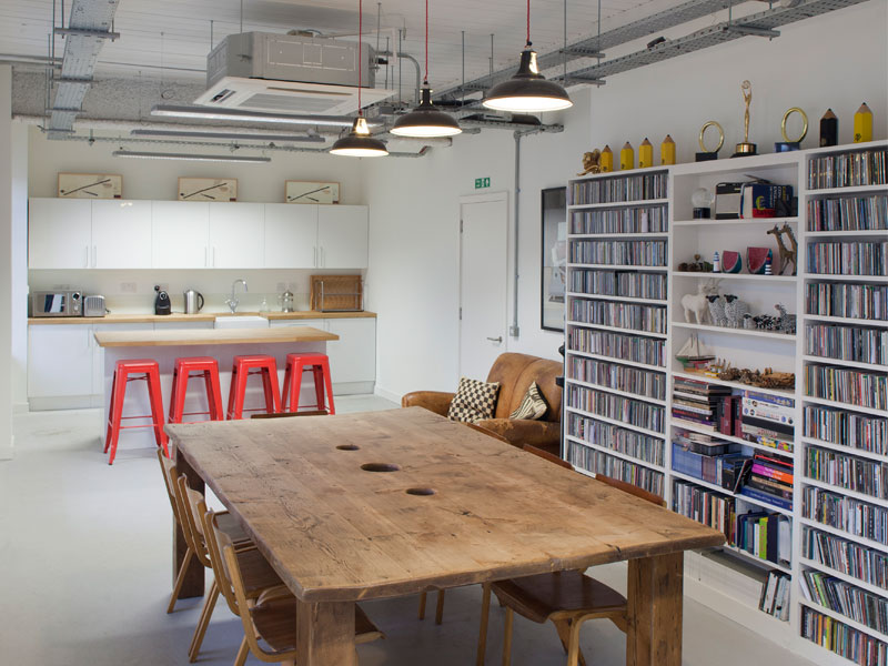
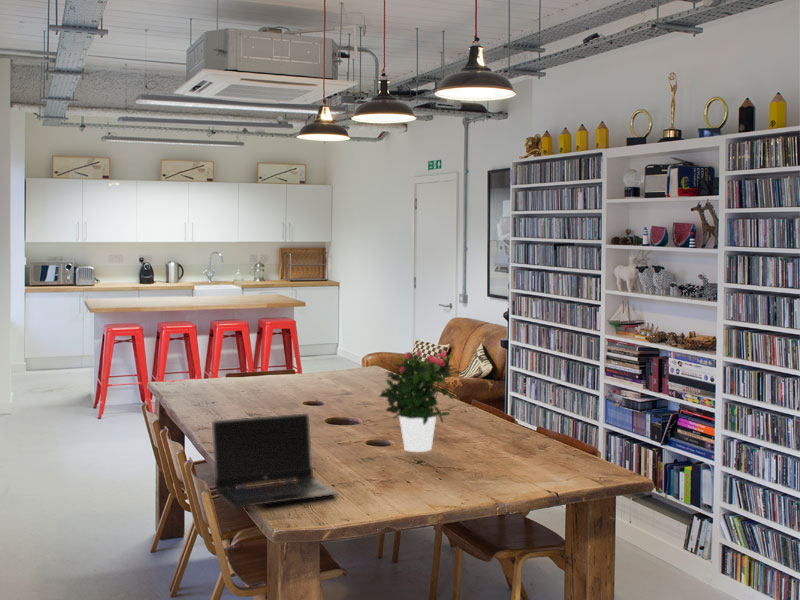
+ potted flower (420, 399)
+ laptop computer (274, 458)
